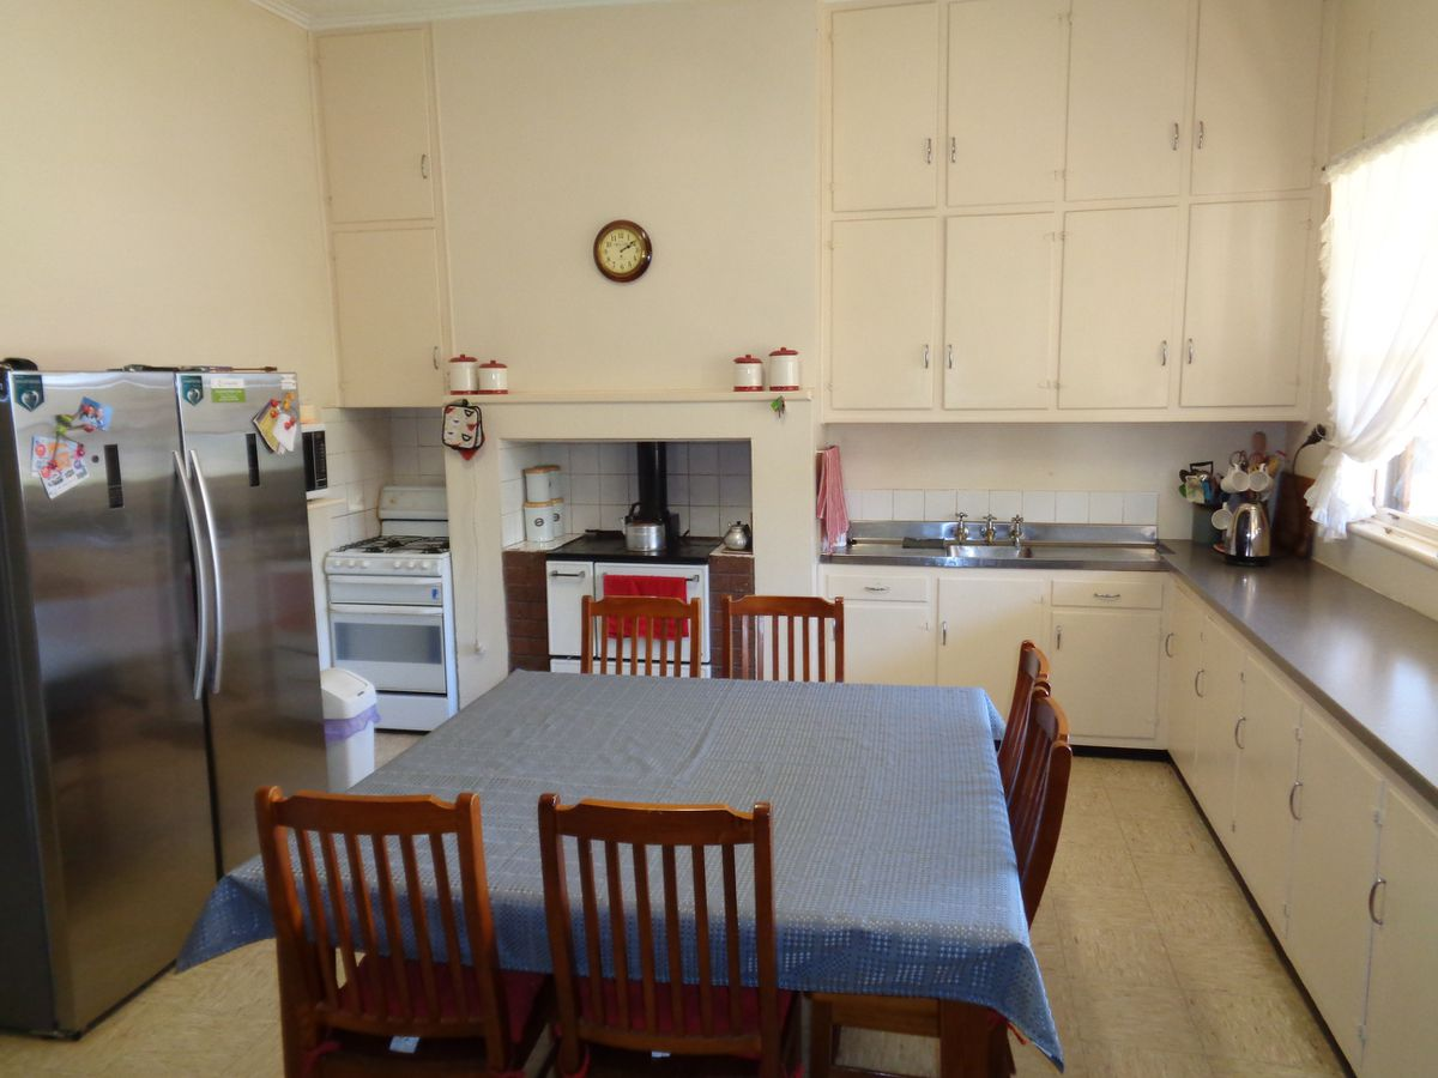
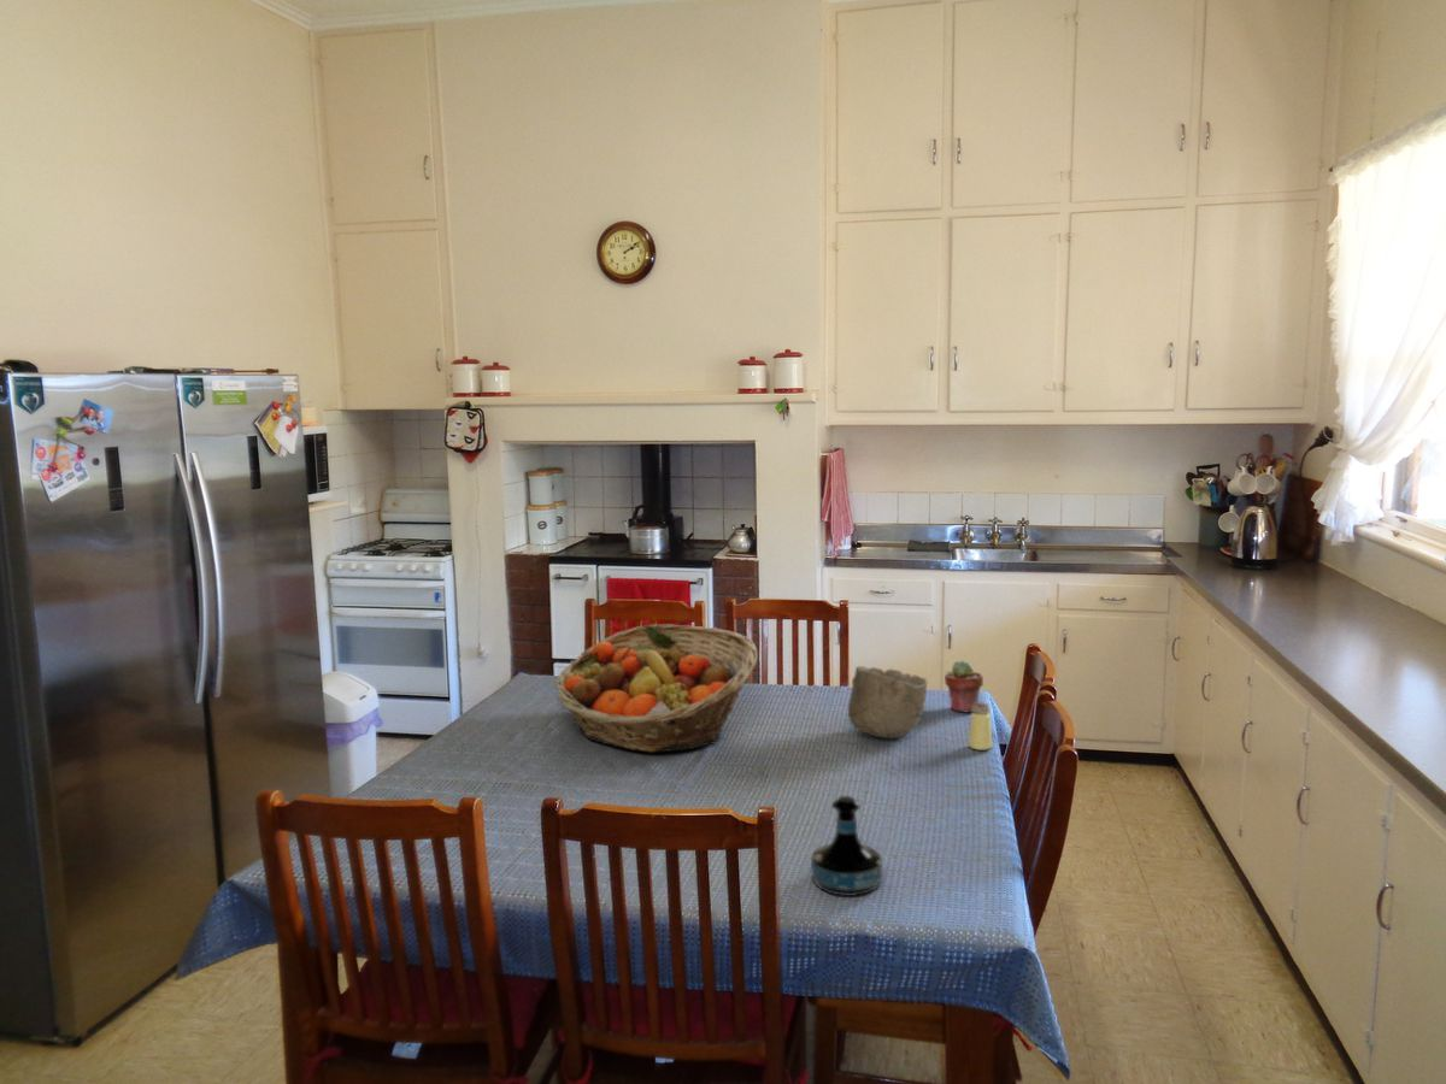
+ saltshaker (980, 725)
+ fruit basket (656, 684)
+ tequila bottle (846, 839)
+ potted succulent (963, 684)
+ bowl (888, 701)
